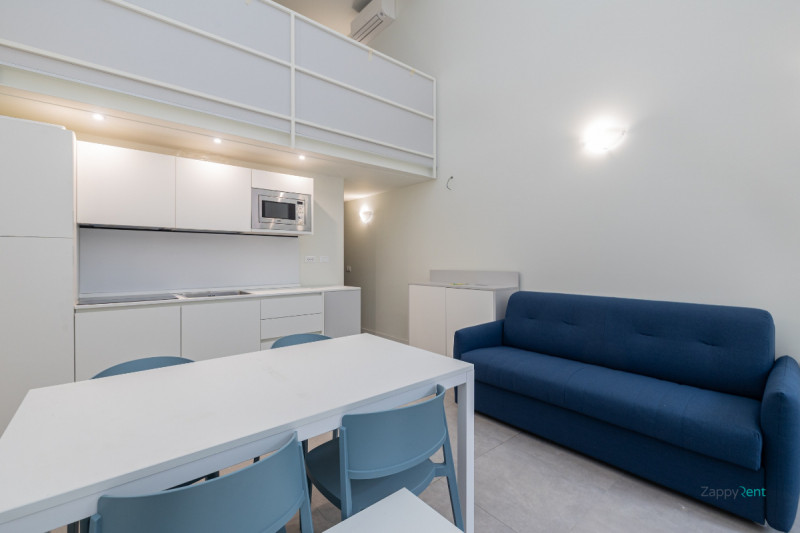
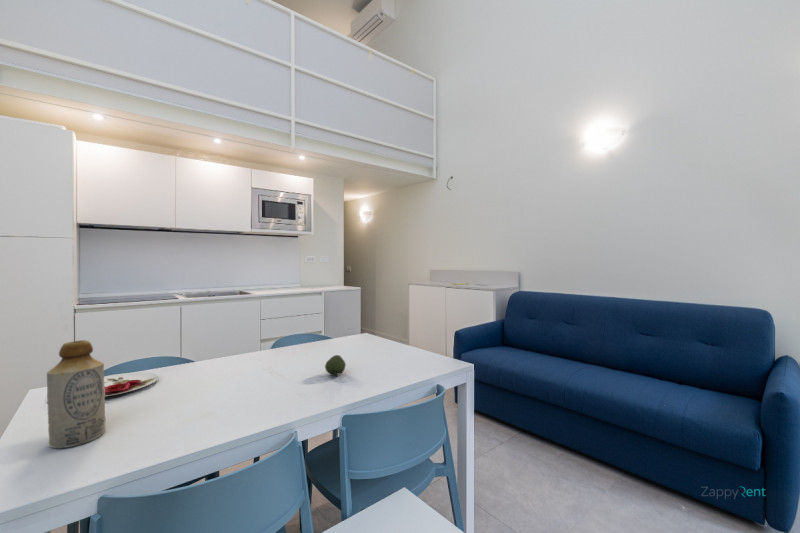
+ plate (112, 383)
+ bottle (77, 389)
+ fruit (335, 365)
